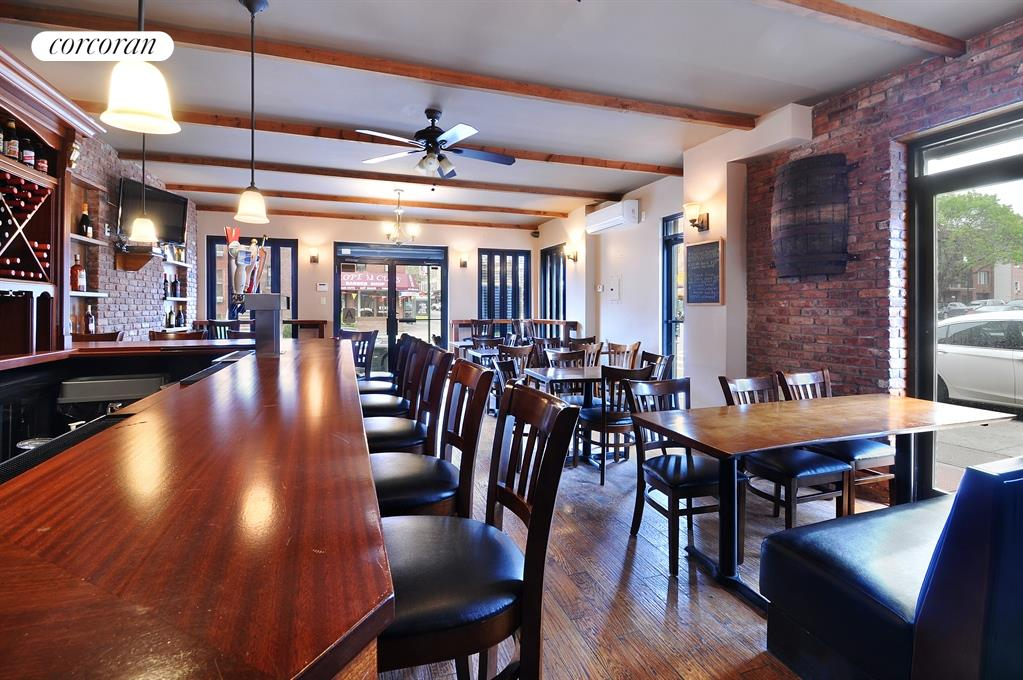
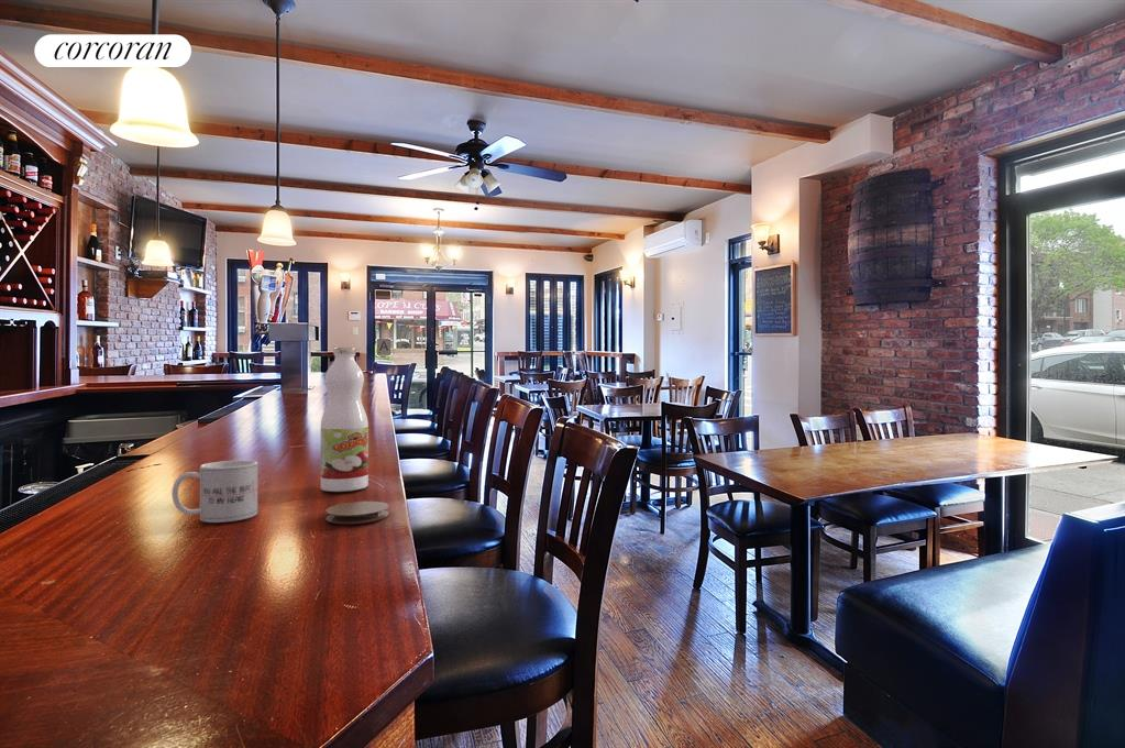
+ mug (216, 491)
+ coaster (357, 512)
+ juice bottle (344, 417)
